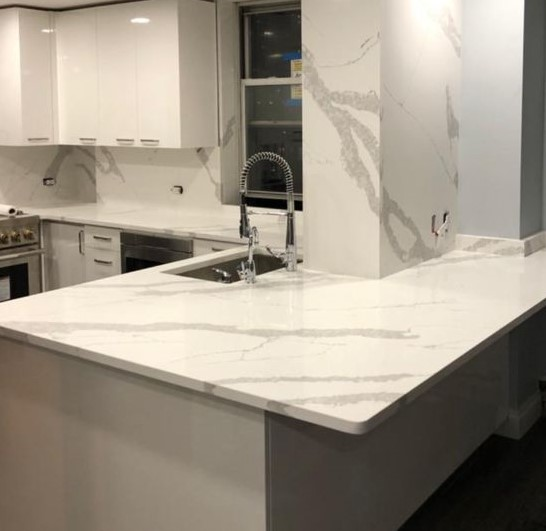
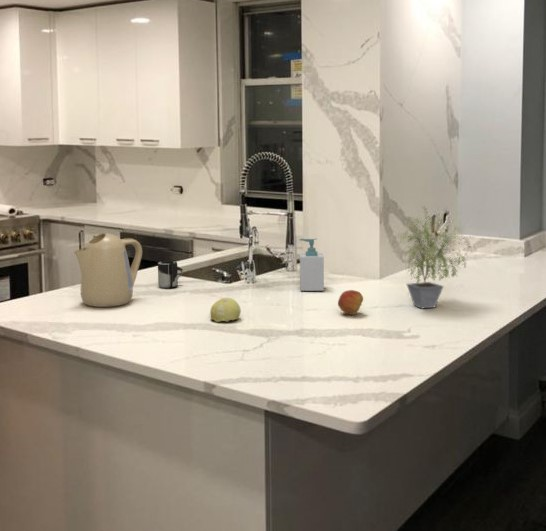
+ fruit (350, 302)
+ potted plant (433, 255)
+ fruit (225, 308)
+ soap bottle (311, 263)
+ kettle (109, 267)
+ cup (171, 274)
